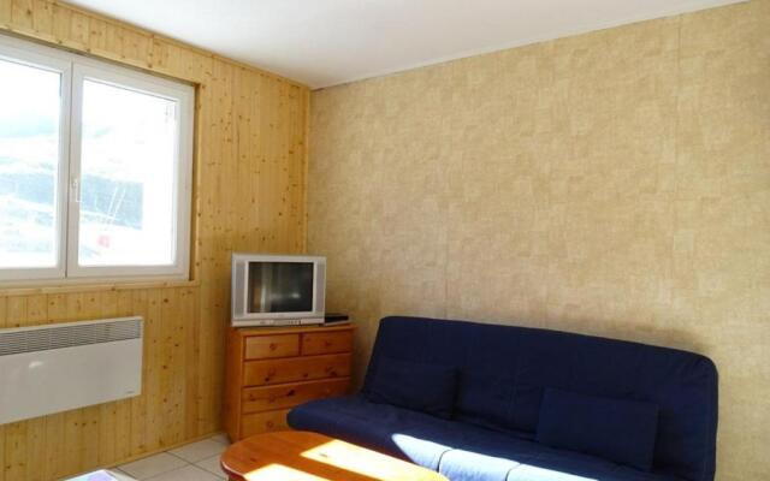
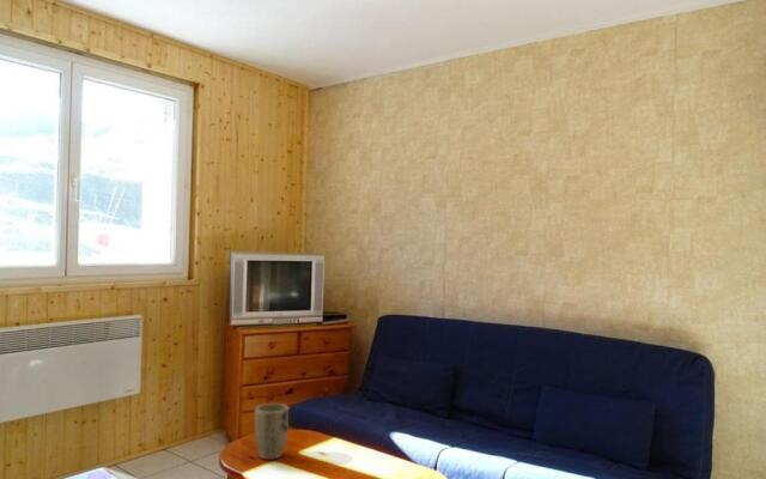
+ plant pot (270, 431)
